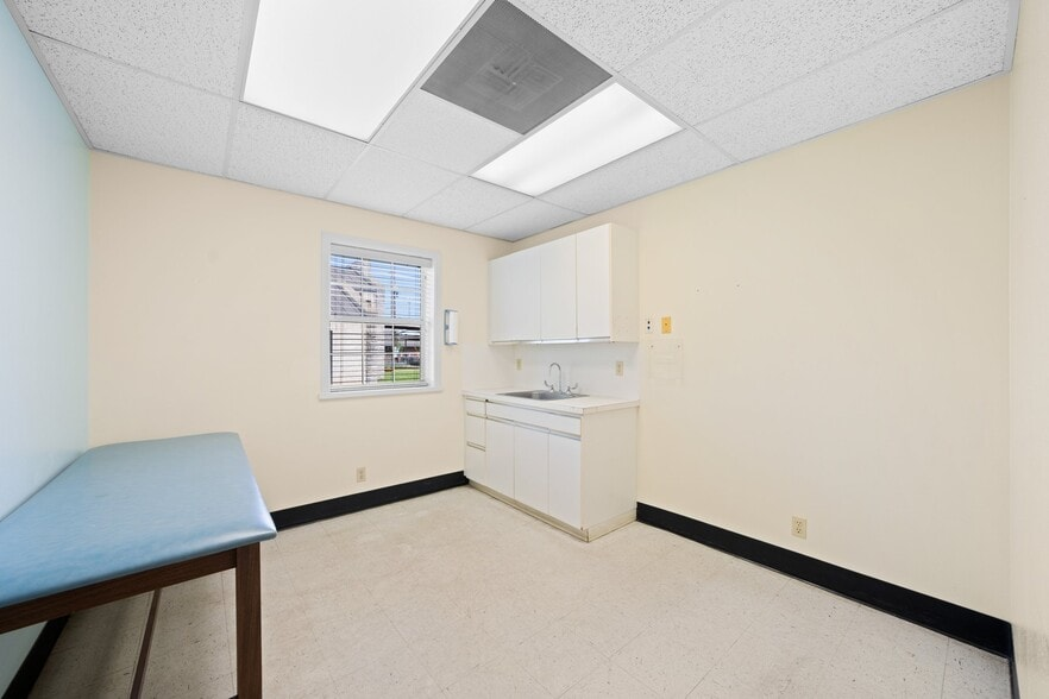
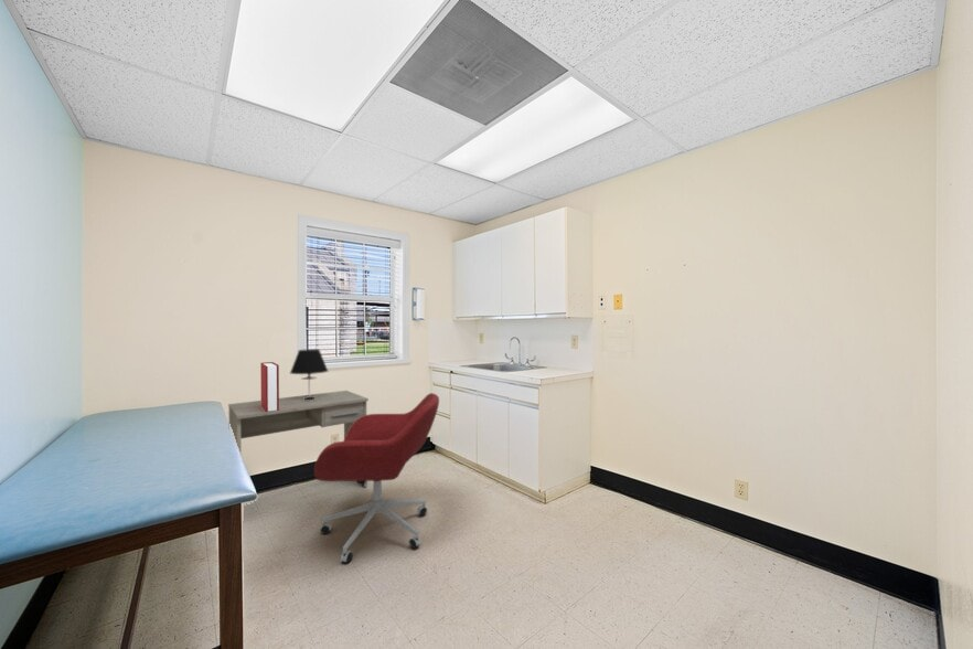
+ table lamp (309, 374)
+ office chair (377, 465)
+ desk (299, 428)
+ book (269, 385)
